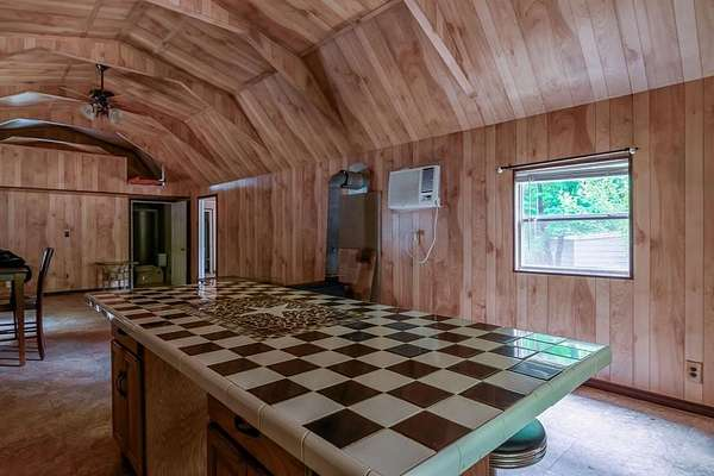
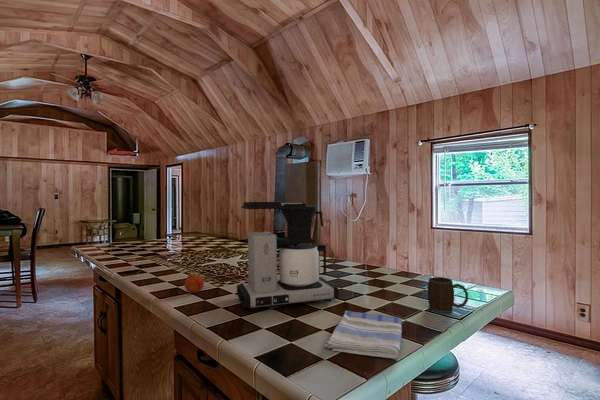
+ coffee maker (286, 250)
+ fruit (194, 282)
+ mug (447, 294)
+ dish towel (367, 330)
